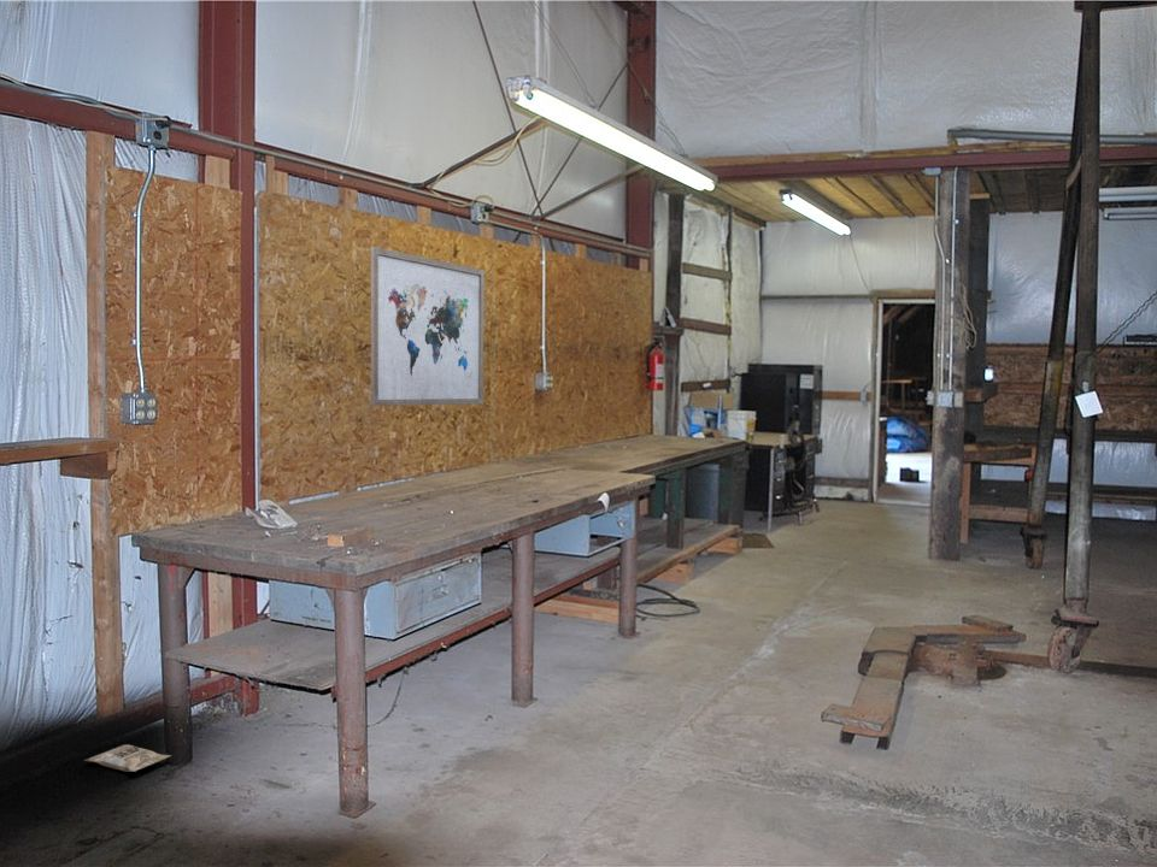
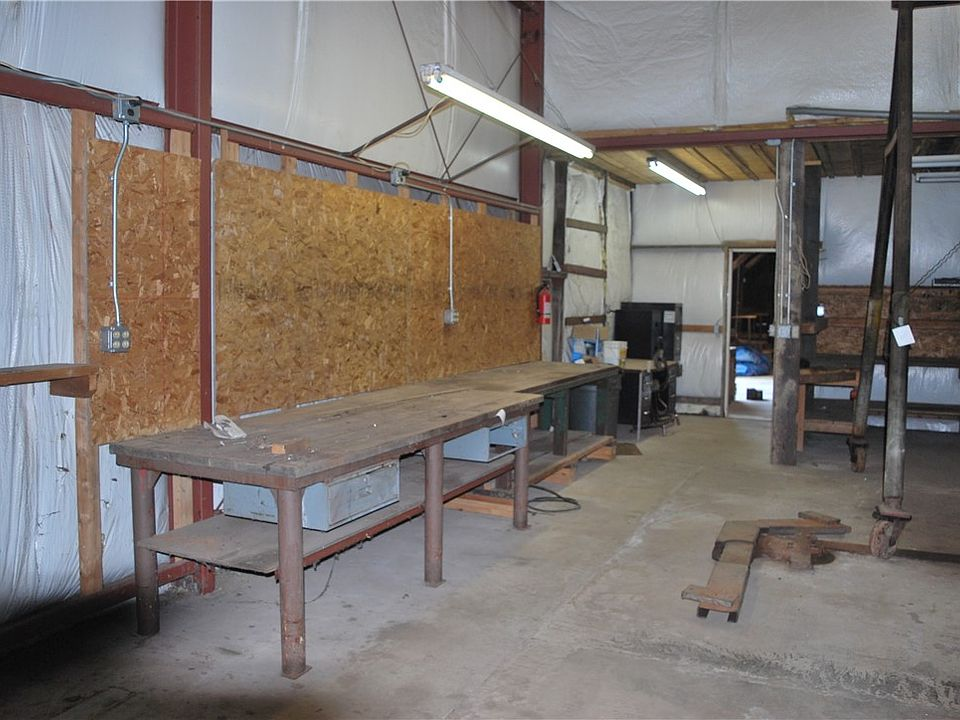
- bag (128, 757)
- wall art (431, 332)
